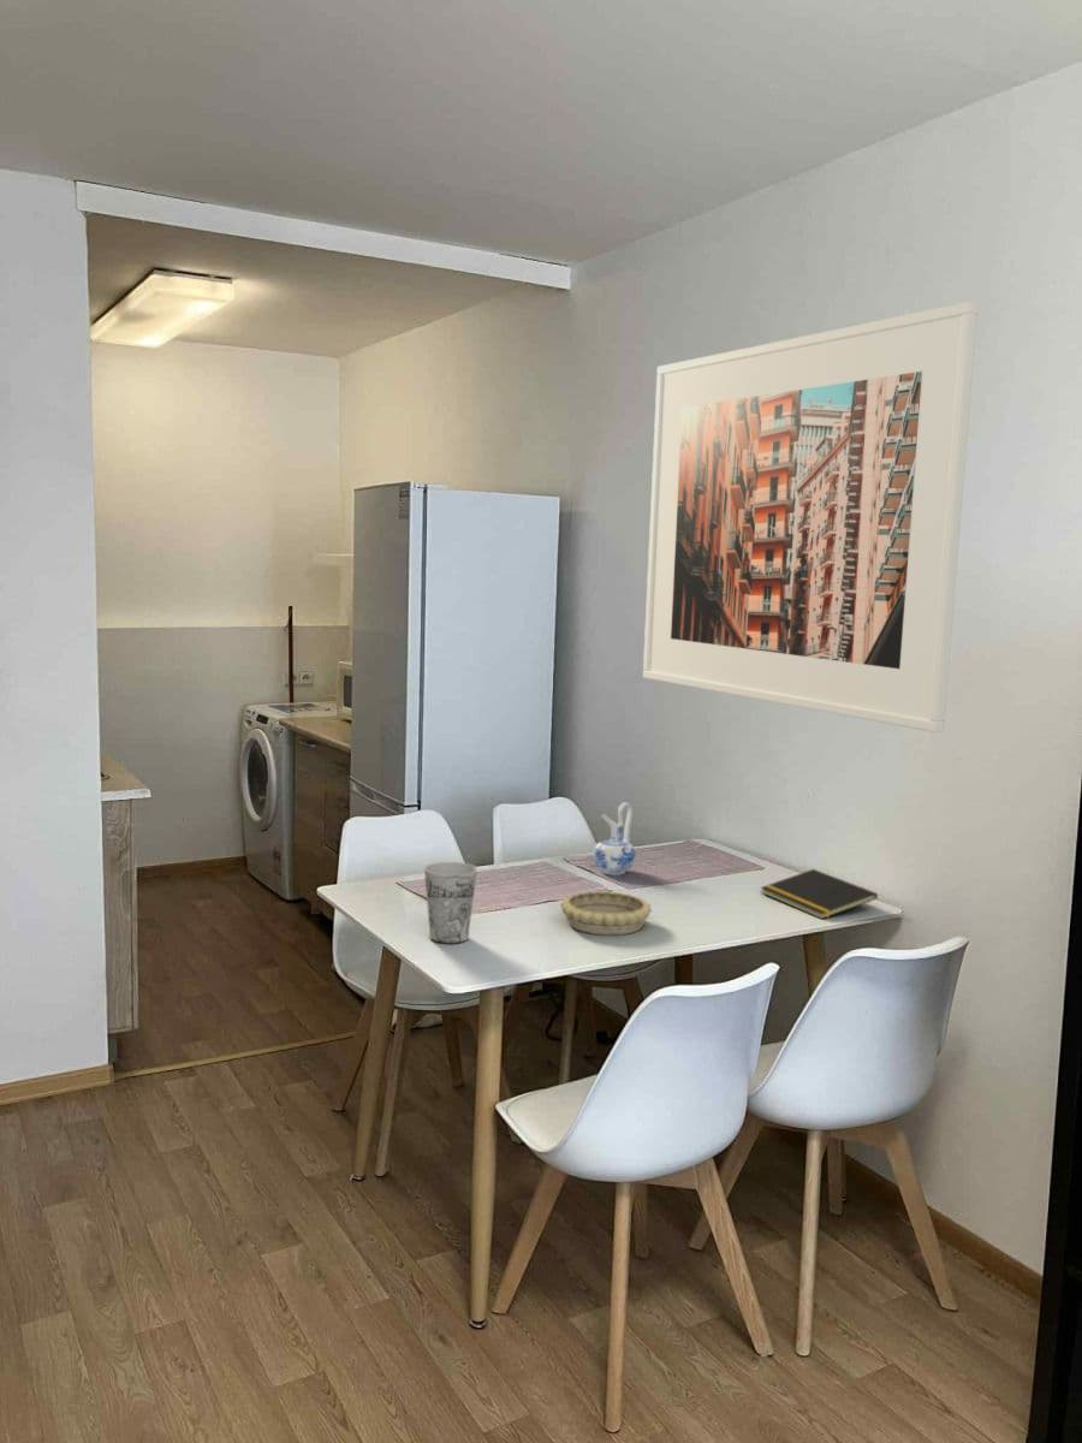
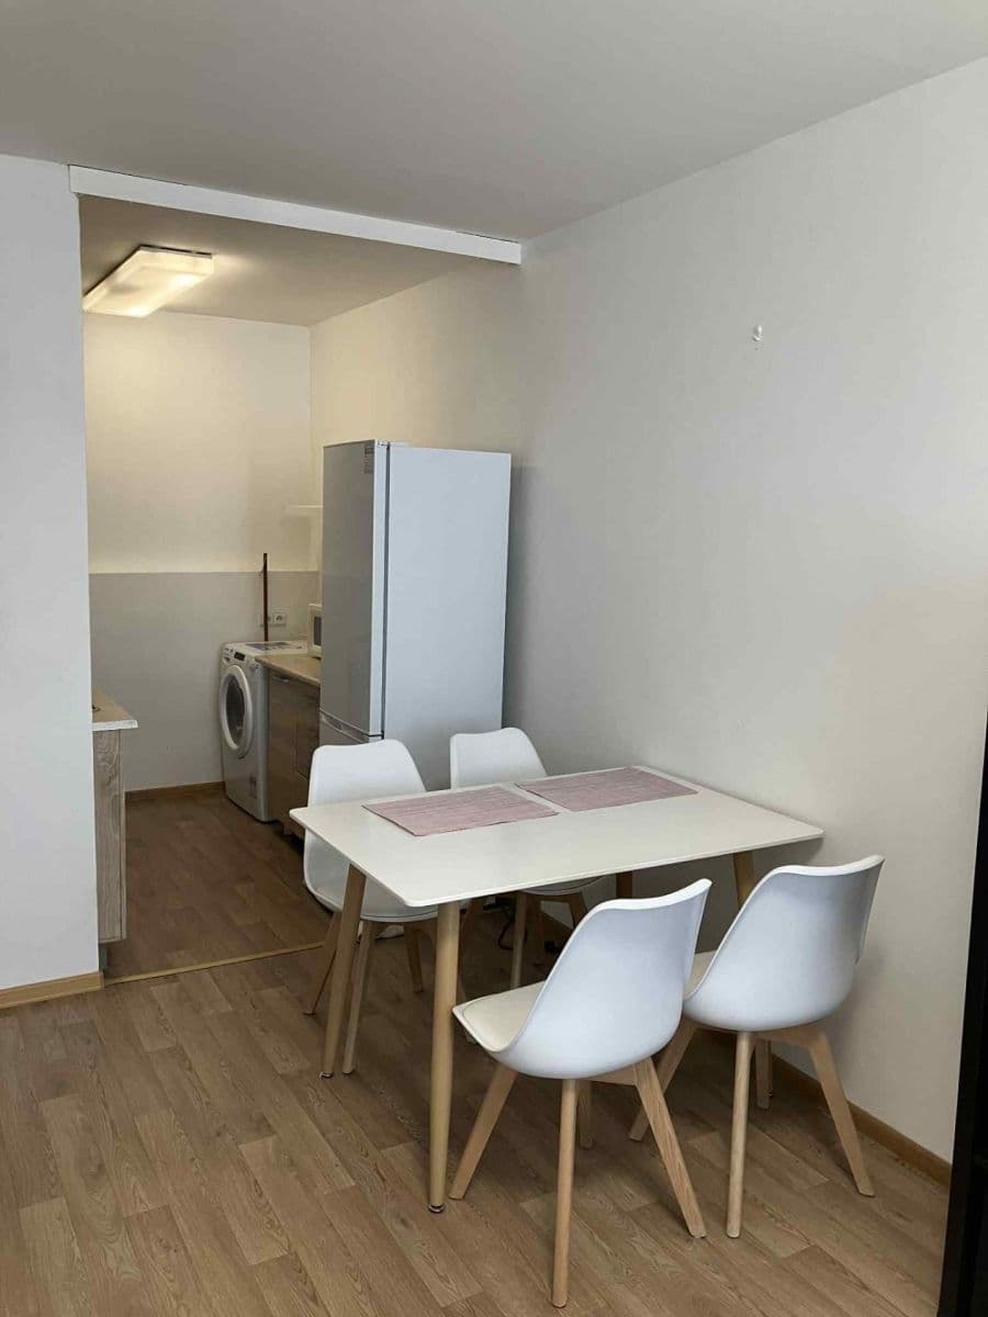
- notepad (818, 892)
- cup (450, 903)
- ceramic pitcher (614, 837)
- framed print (780, 523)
- decorative bowl (605, 913)
